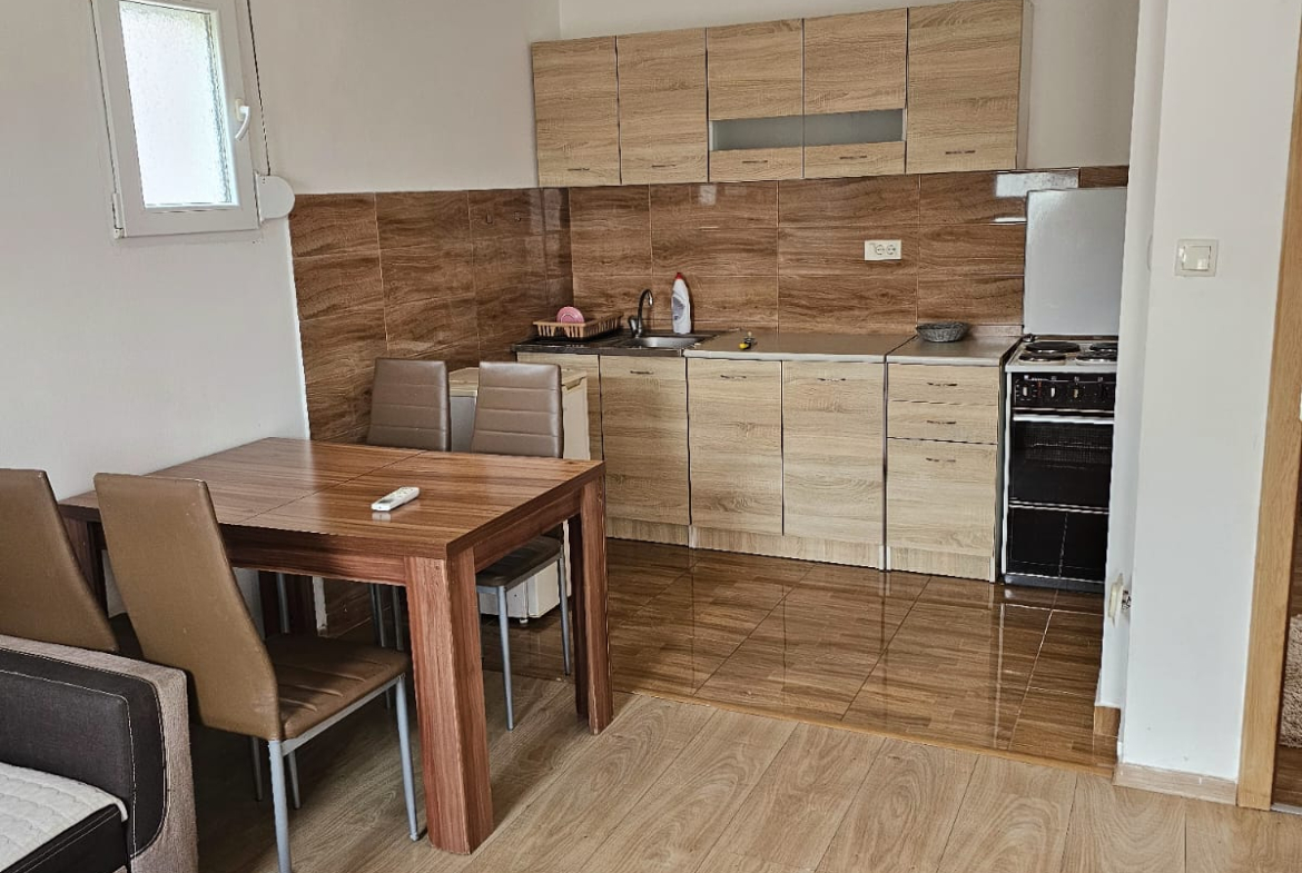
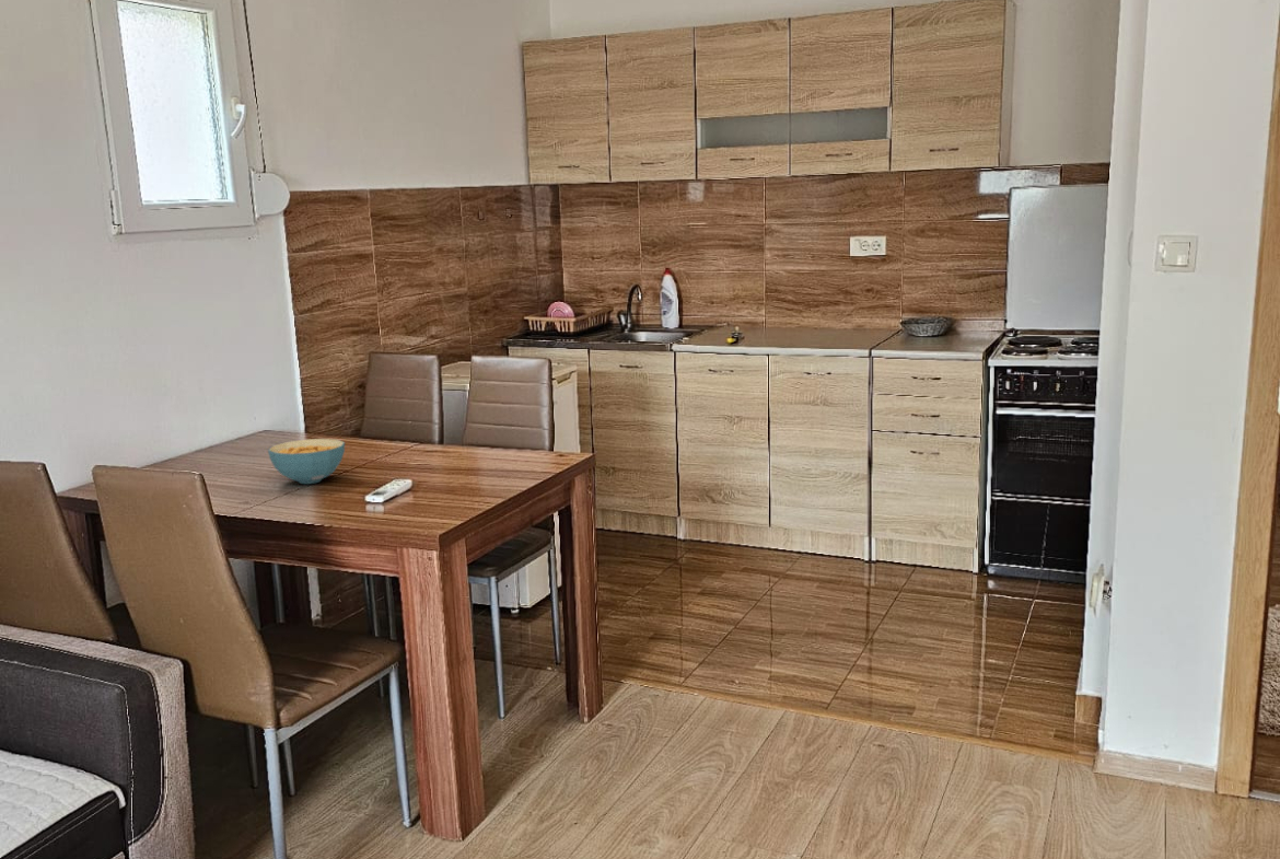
+ cereal bowl (307, 463)
